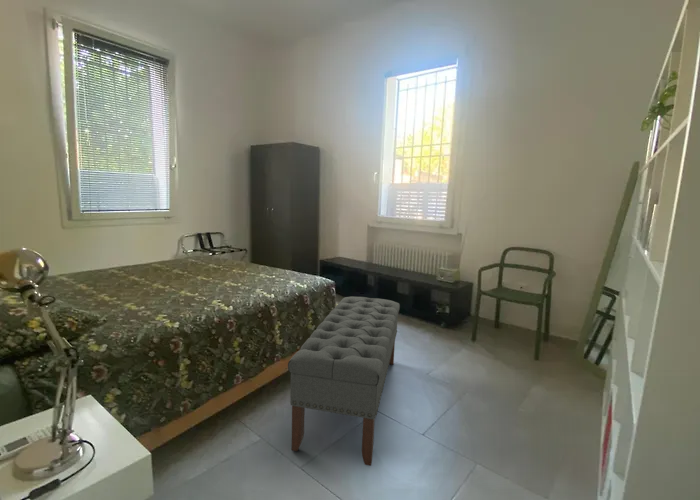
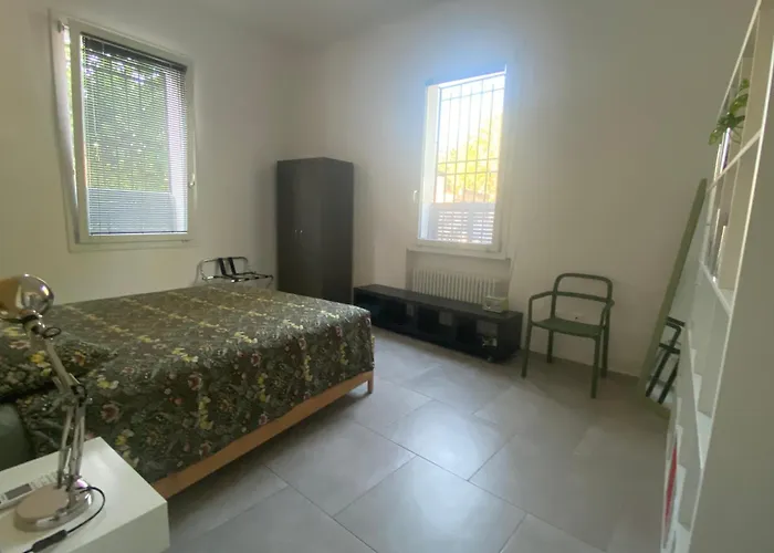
- bench (355, 359)
